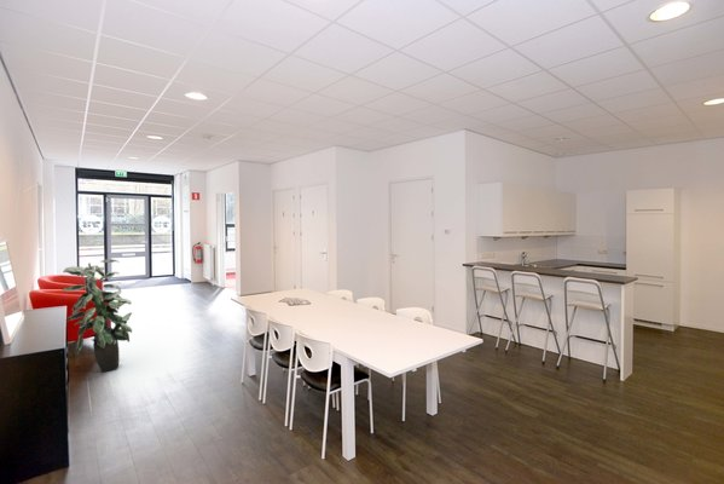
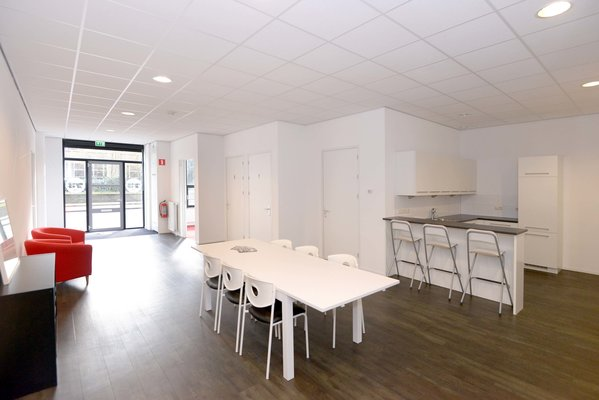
- indoor plant (102, 315)
